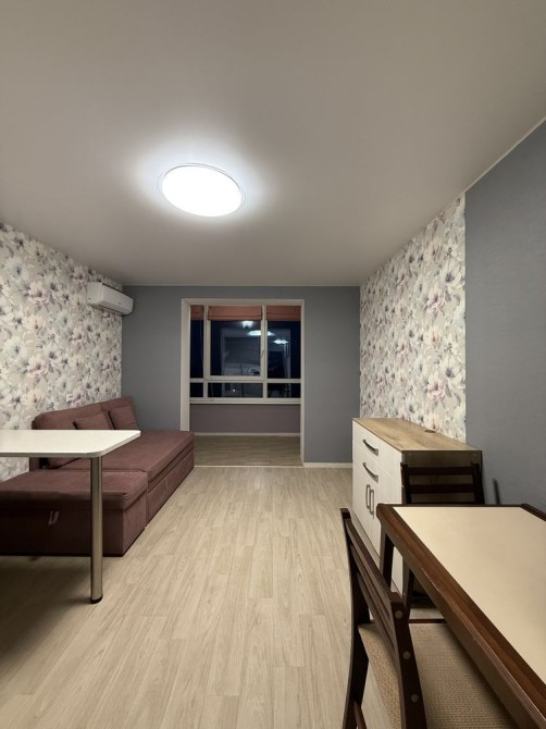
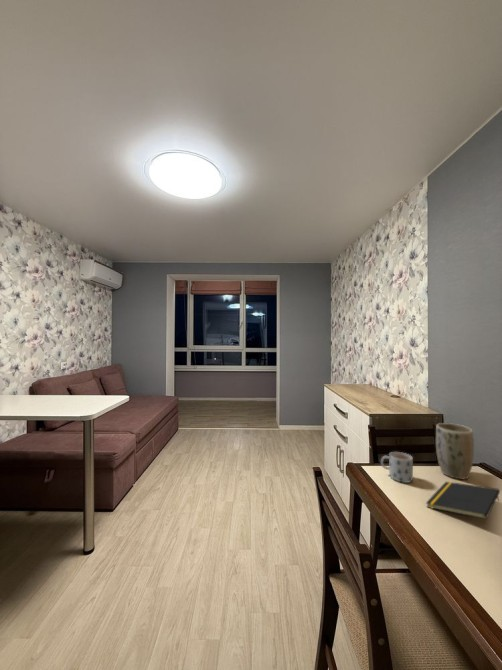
+ notepad (463, 497)
+ plant pot (454, 450)
+ mug (396, 466)
